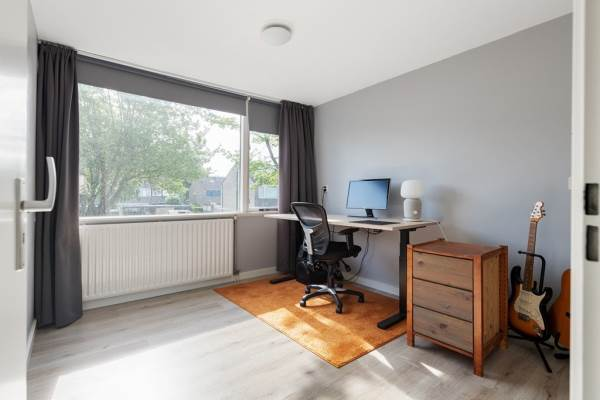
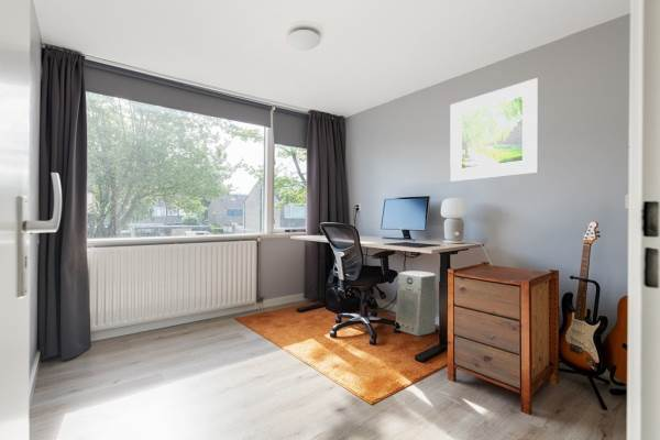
+ fan (418, 300)
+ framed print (490, 134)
